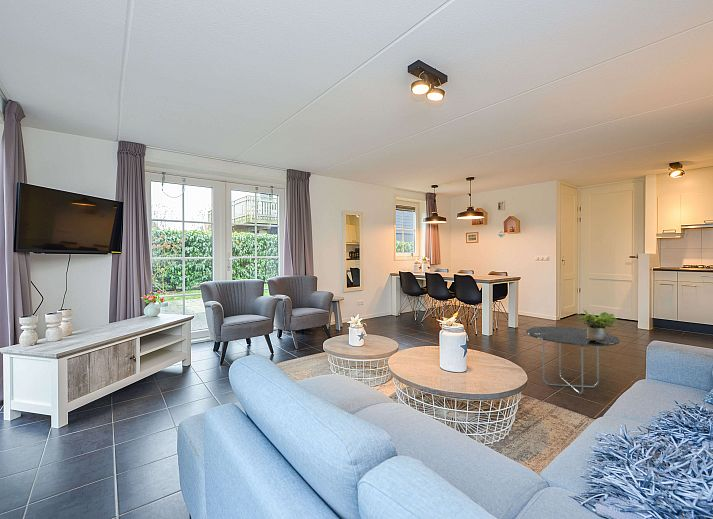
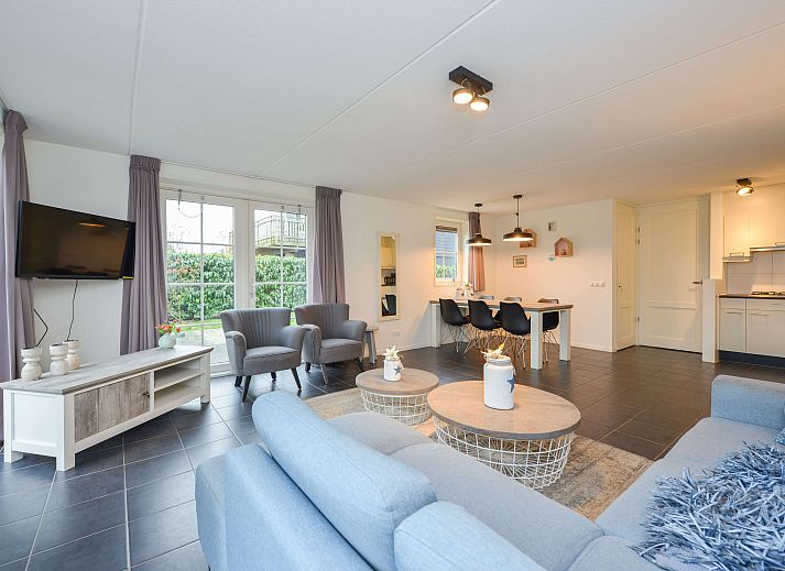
- potted plant (598, 325)
- side table (560, 360)
